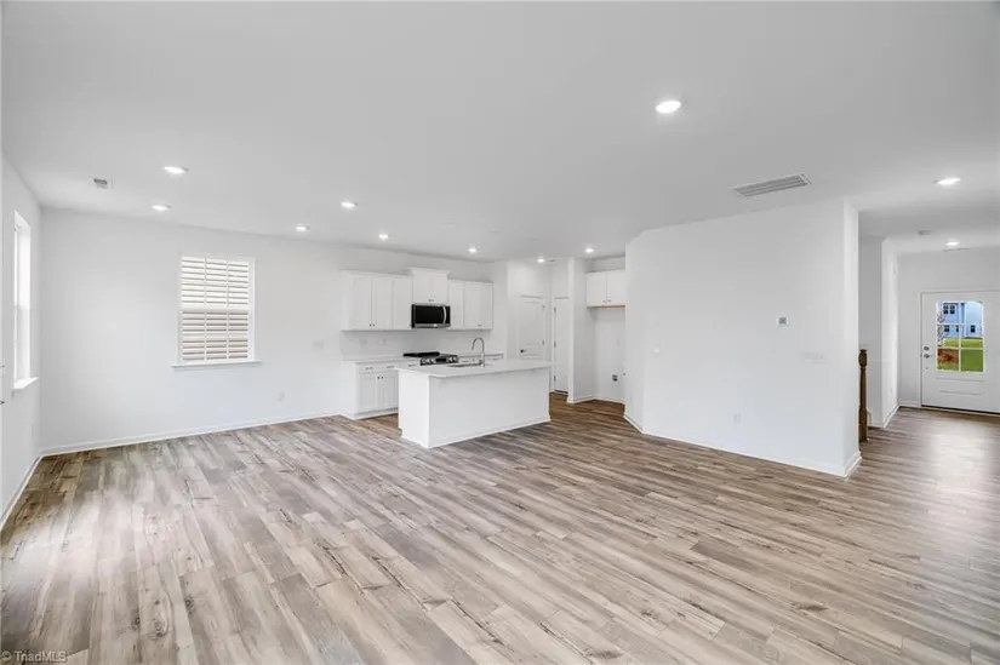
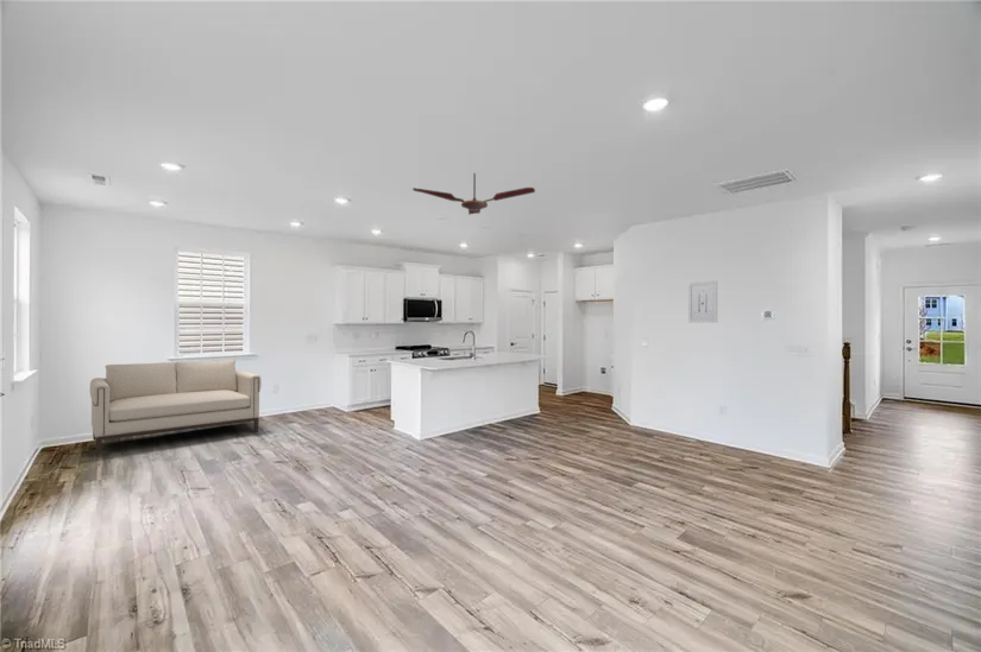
+ sofa (178, 399)
+ wall art (702, 302)
+ ceiling fan (473, 195)
